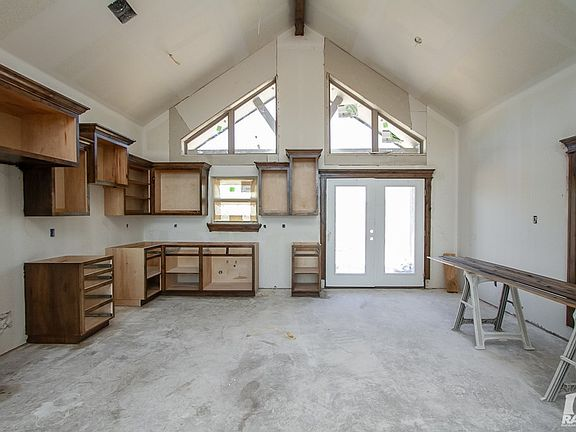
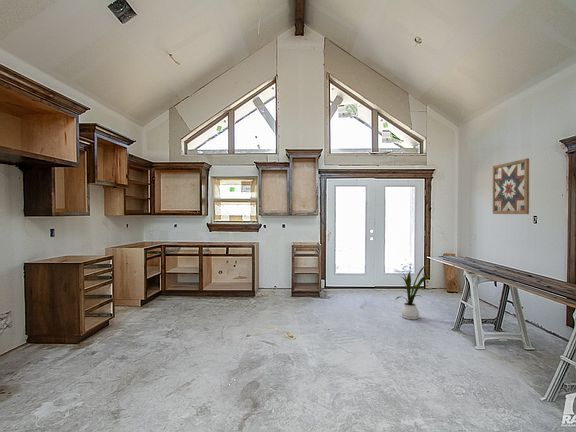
+ house plant (412, 291)
+ wall art (509, 188)
